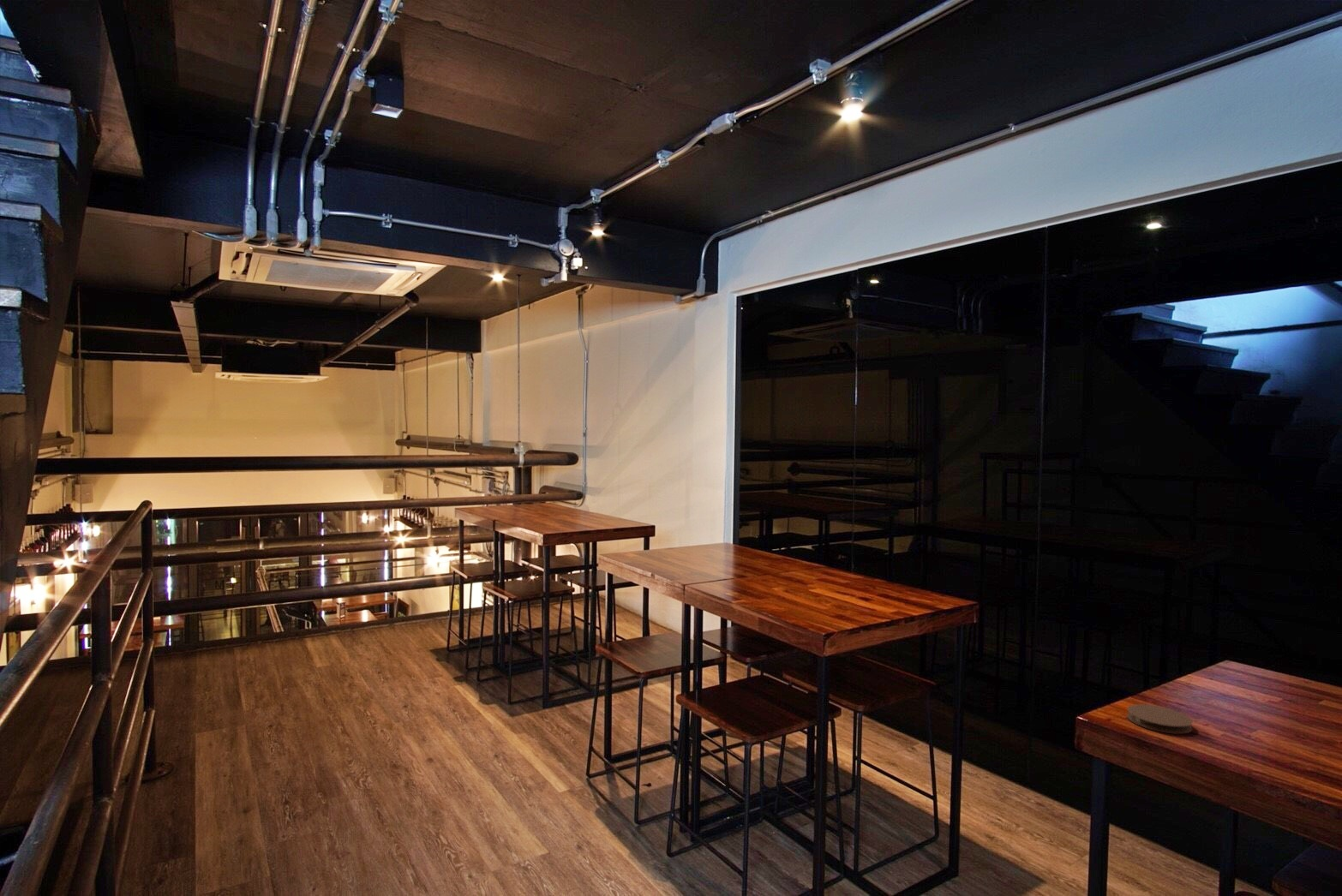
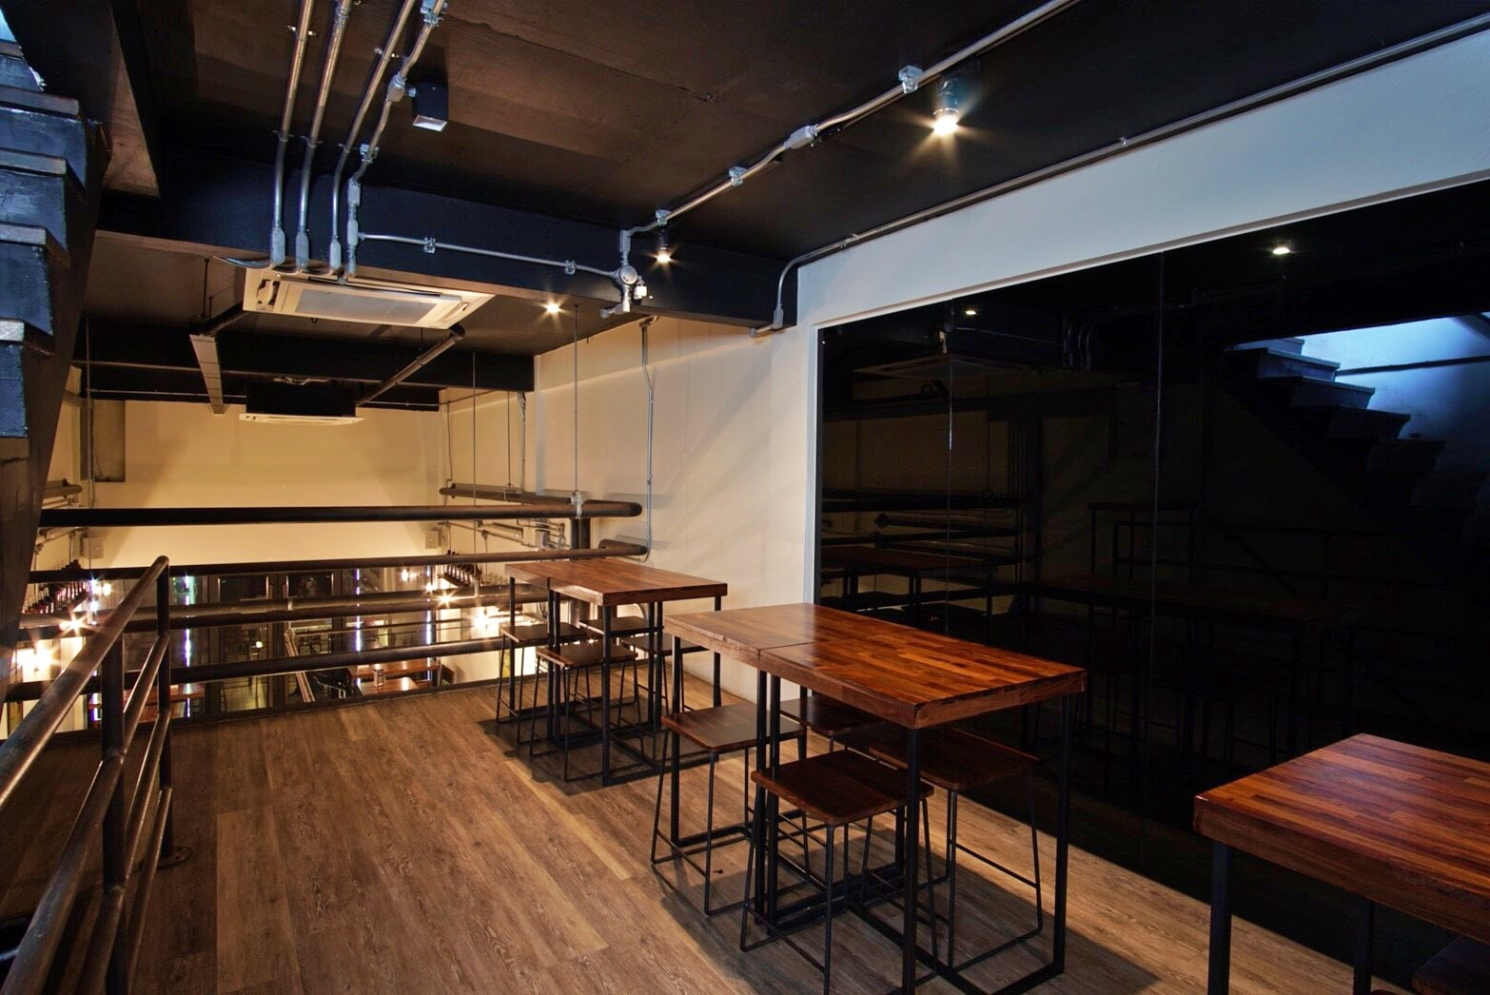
- coaster (1159, 718)
